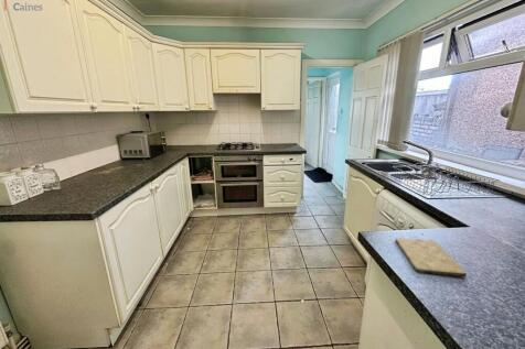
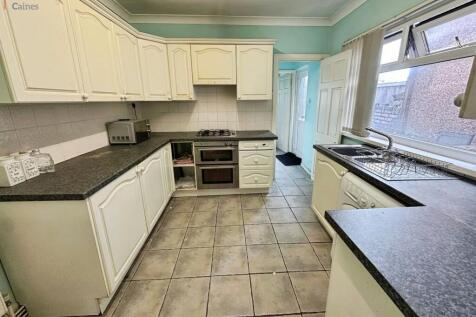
- cutting board (426, 254)
